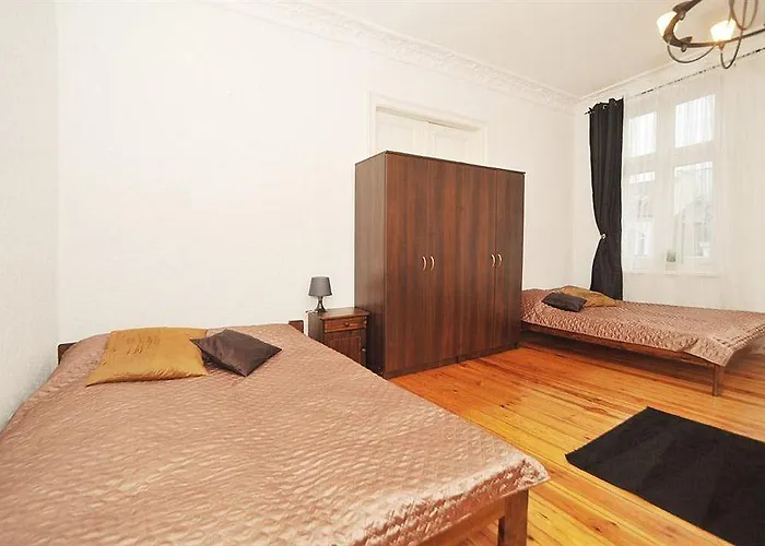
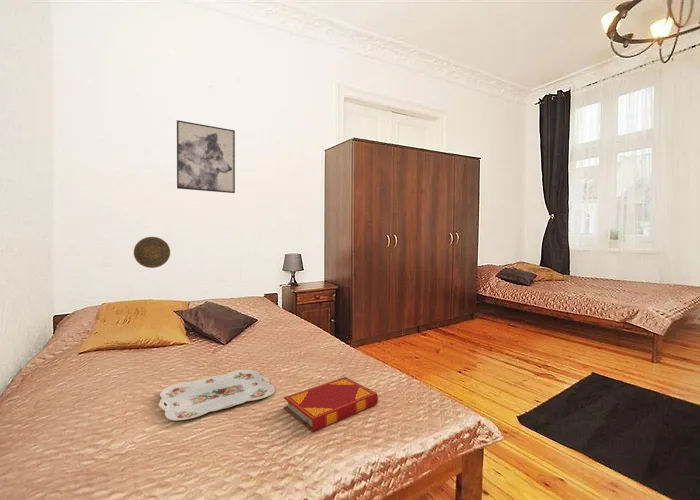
+ serving tray (218, 392)
+ wall art (206, 158)
+ decorative plate (152, 252)
+ hardback book (331, 400)
